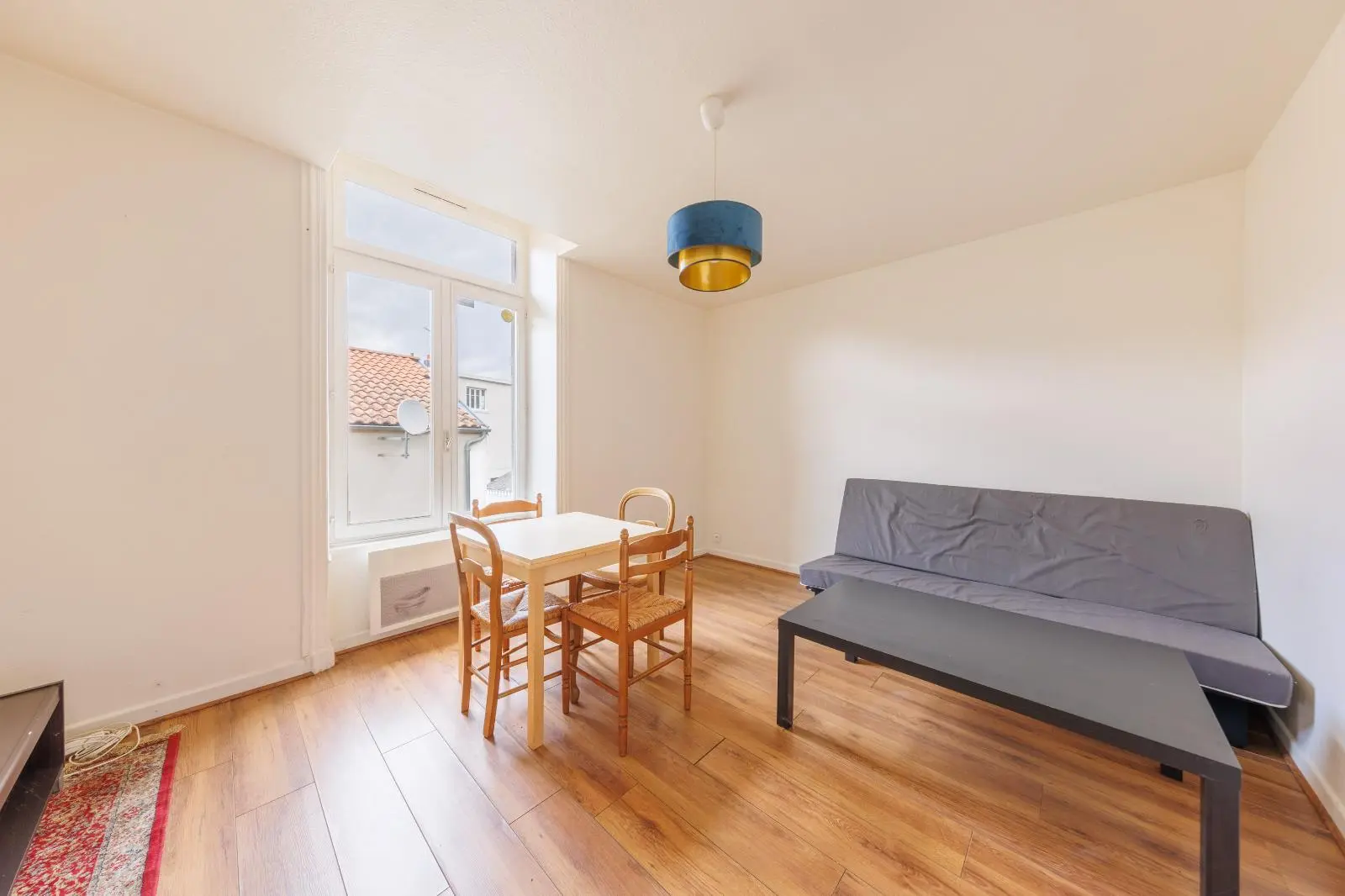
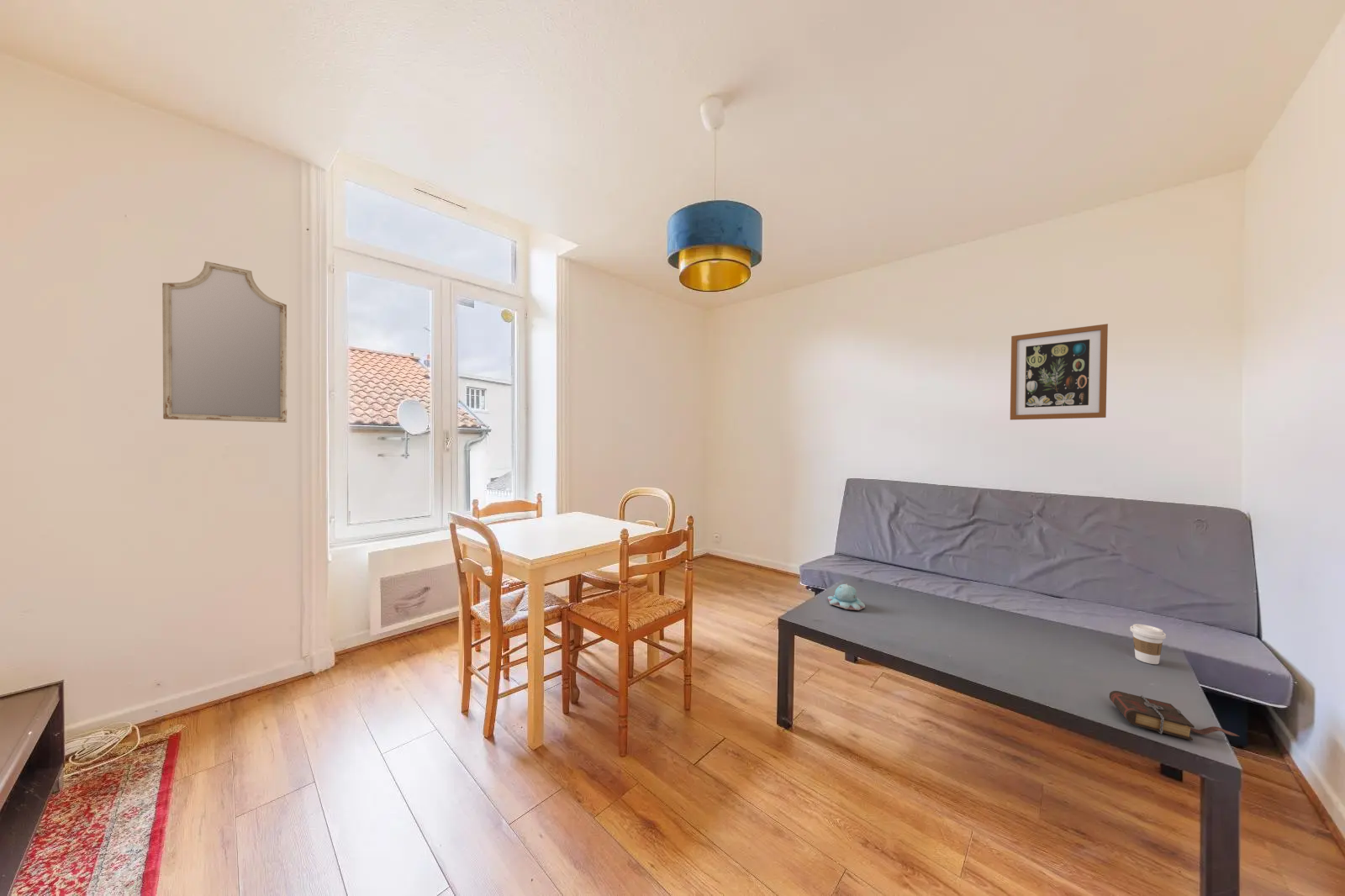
+ candle (846, 593)
+ wall art (1056, 374)
+ book (1175, 718)
+ coffee cup (1147, 644)
+ home mirror (229, 344)
